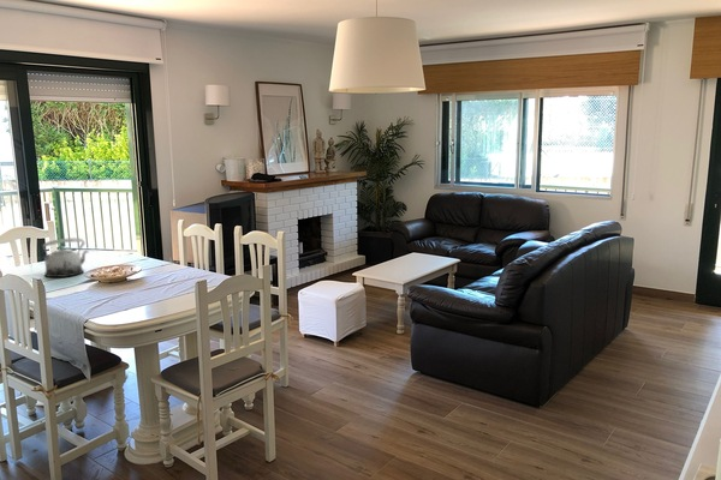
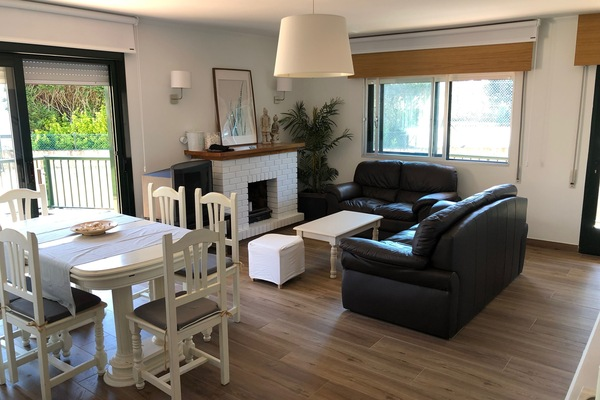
- teapot (66, 254)
